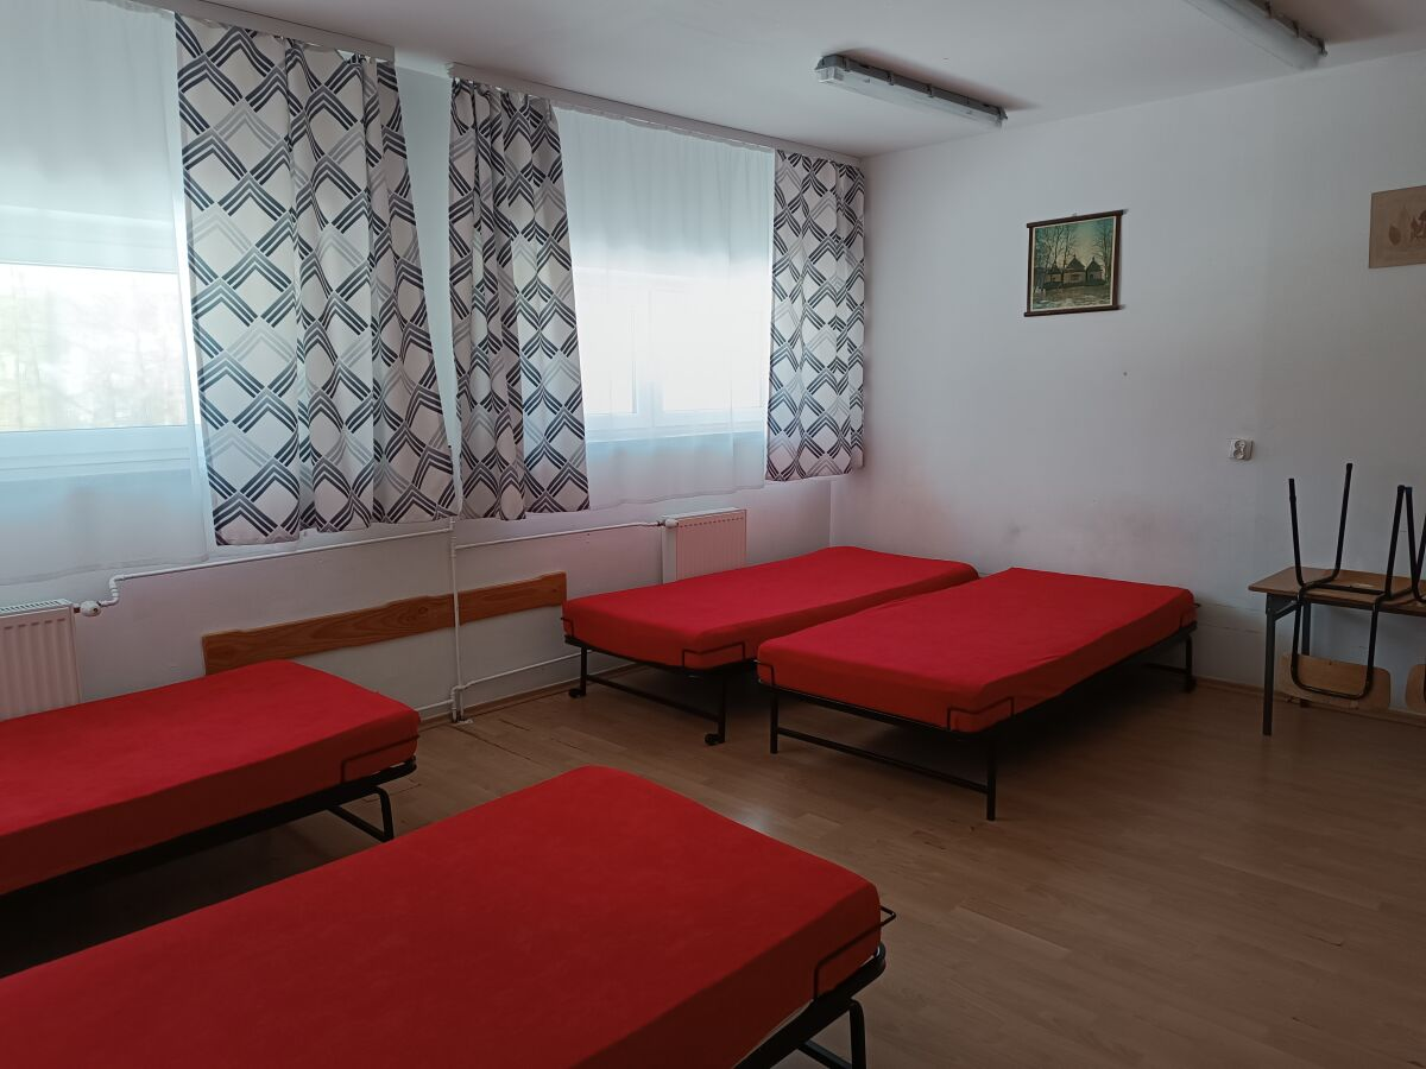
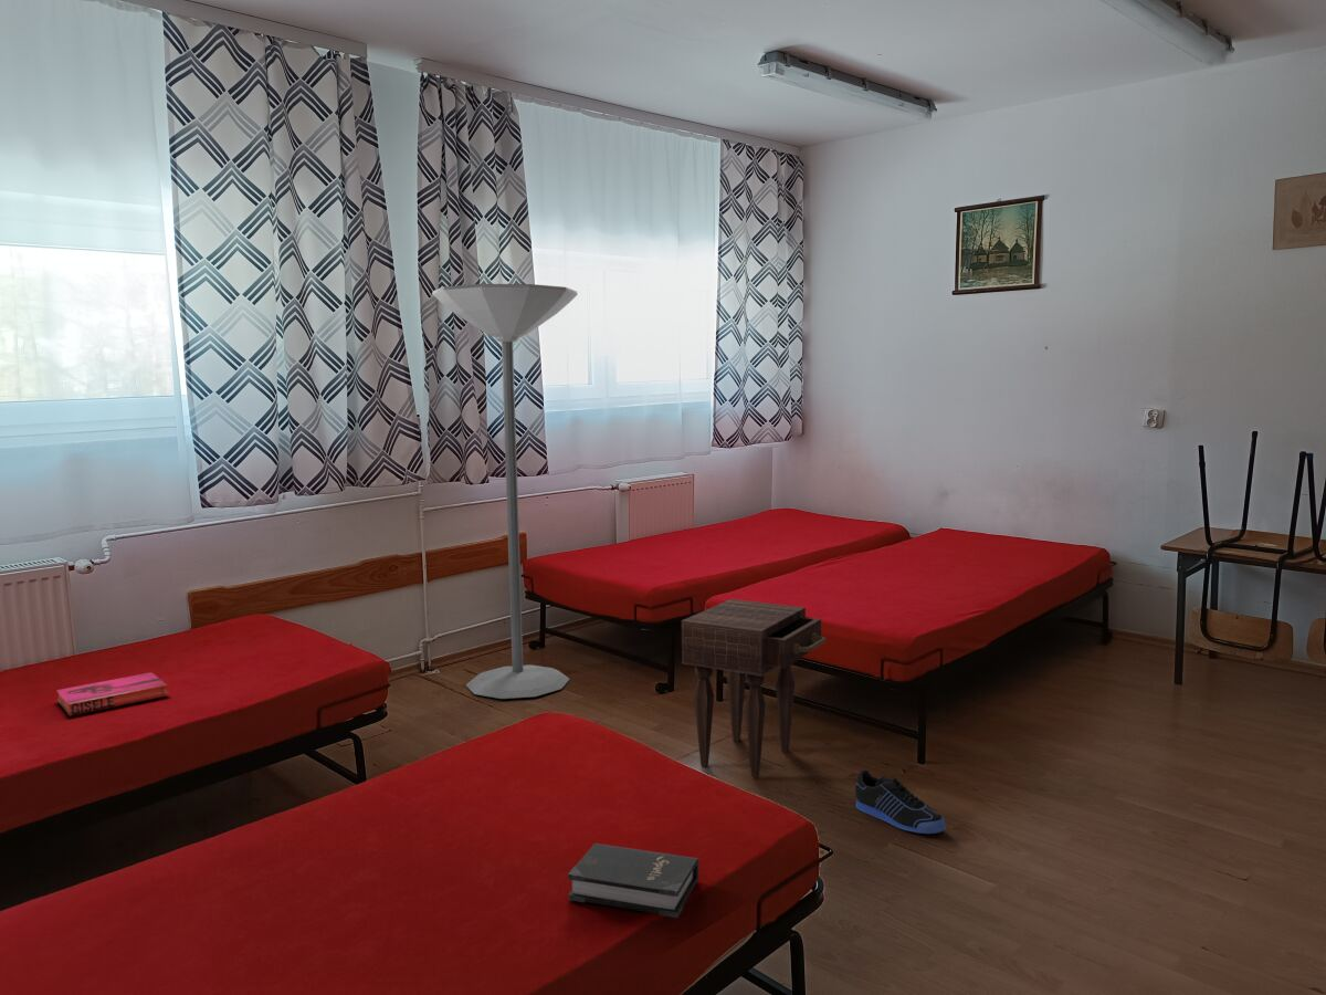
+ hardback book (634, 877)
+ hardback book (113, 692)
+ floor lamp (512, 491)
+ nightstand (760, 689)
+ sneaker (897, 800)
